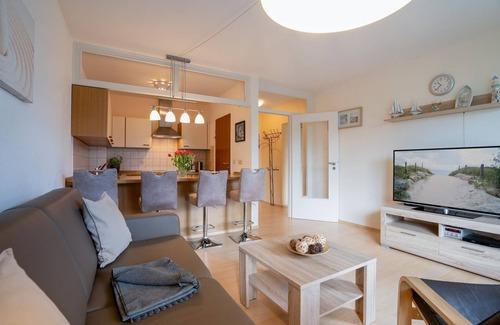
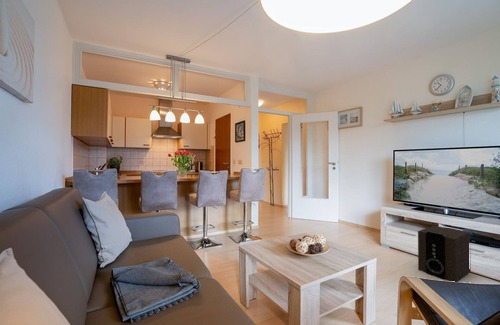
+ speaker (443, 250)
